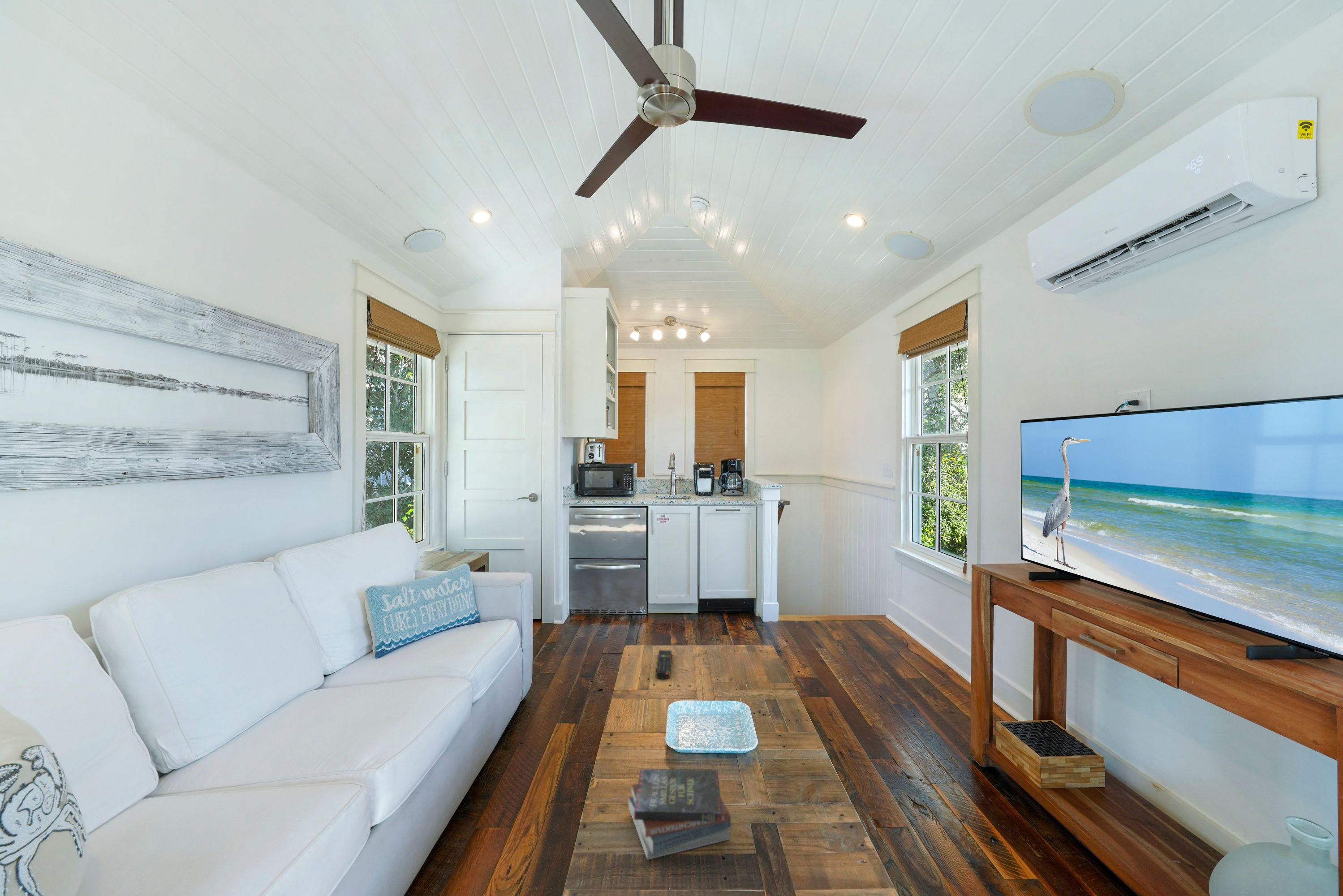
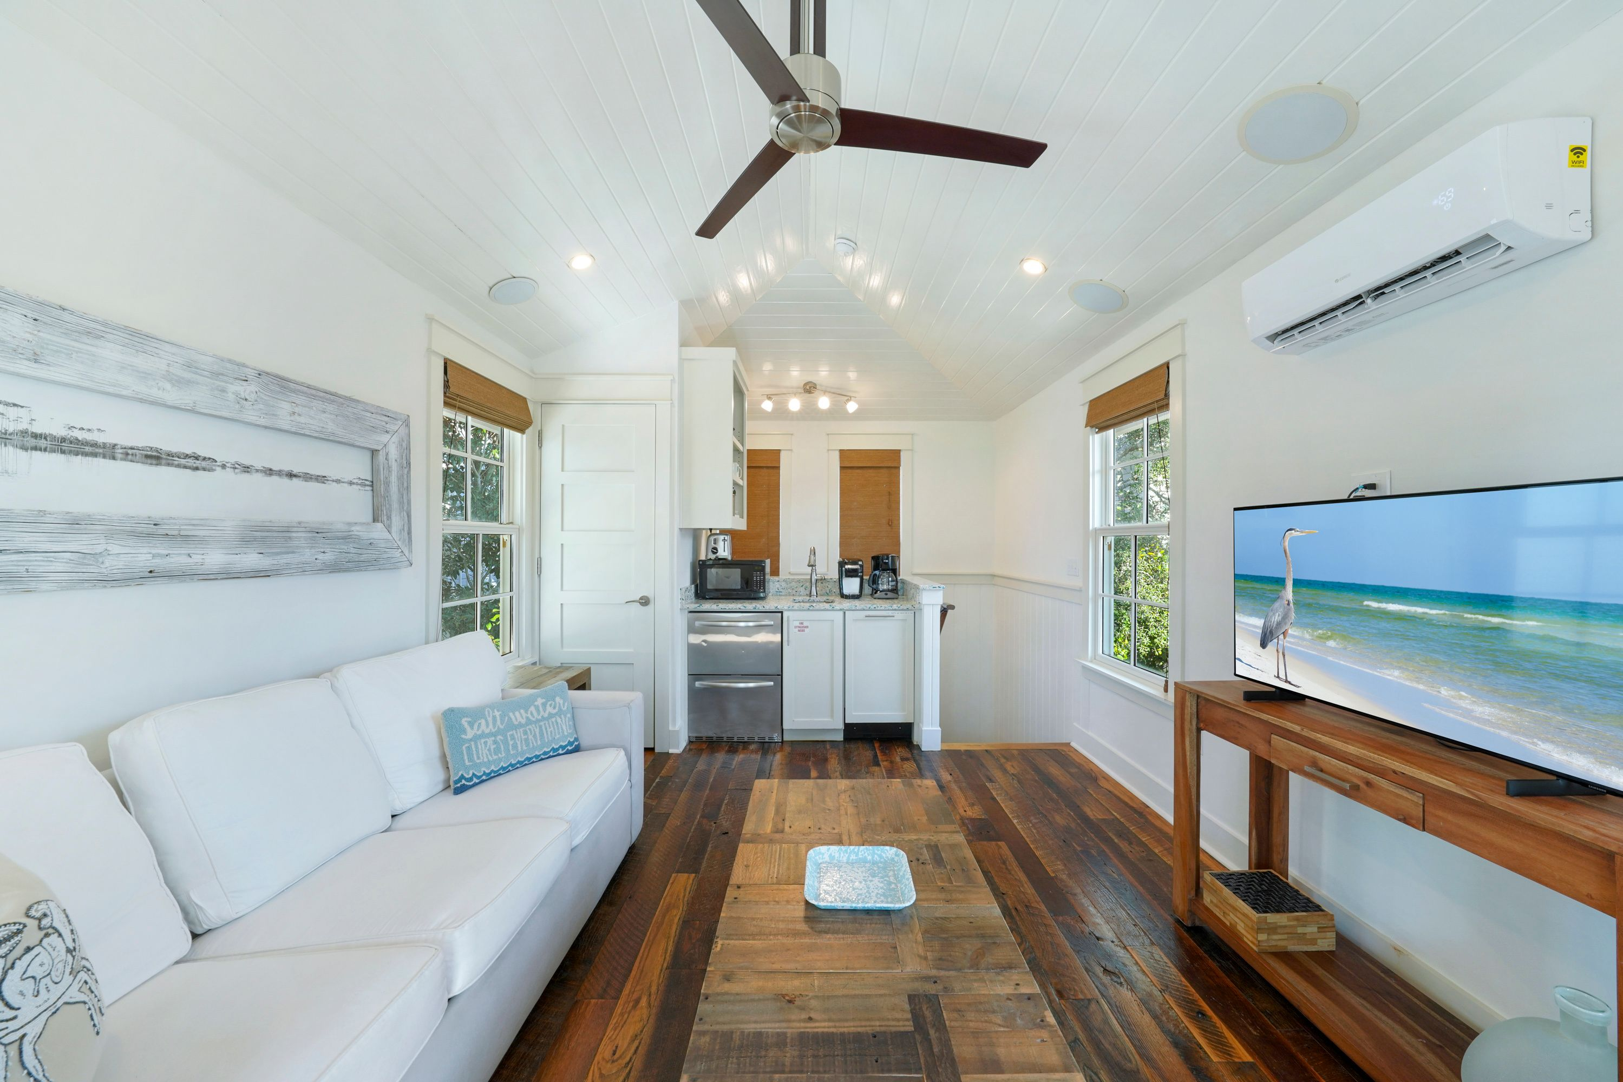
- book (678, 807)
- remote control (664, 663)
